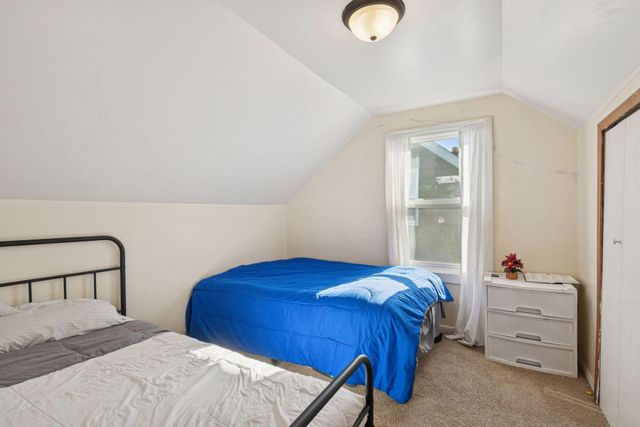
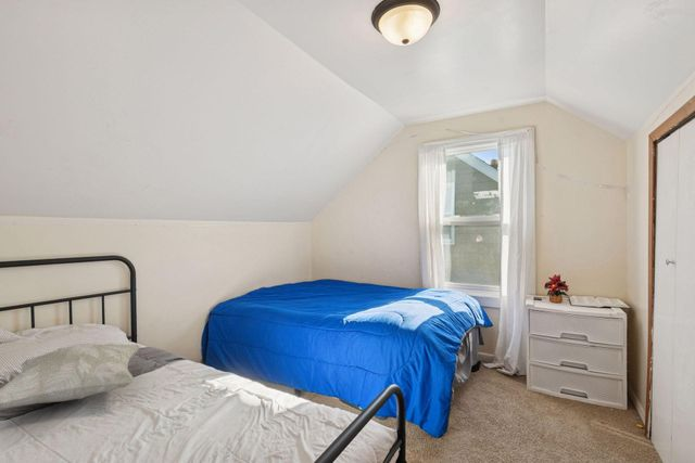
+ decorative pillow (75, 371)
